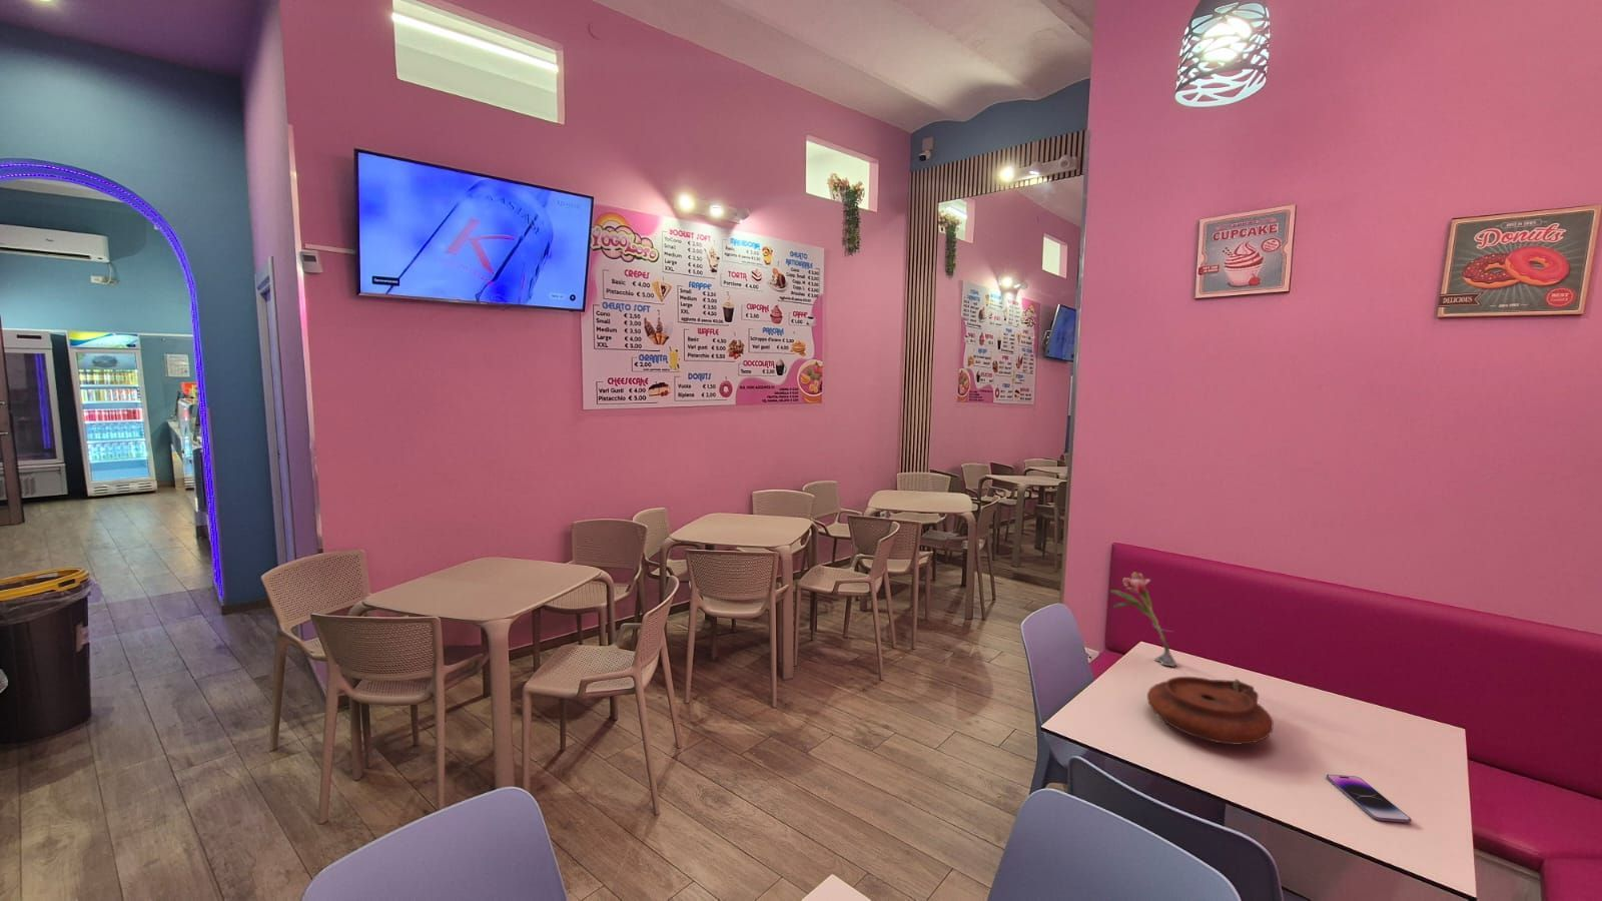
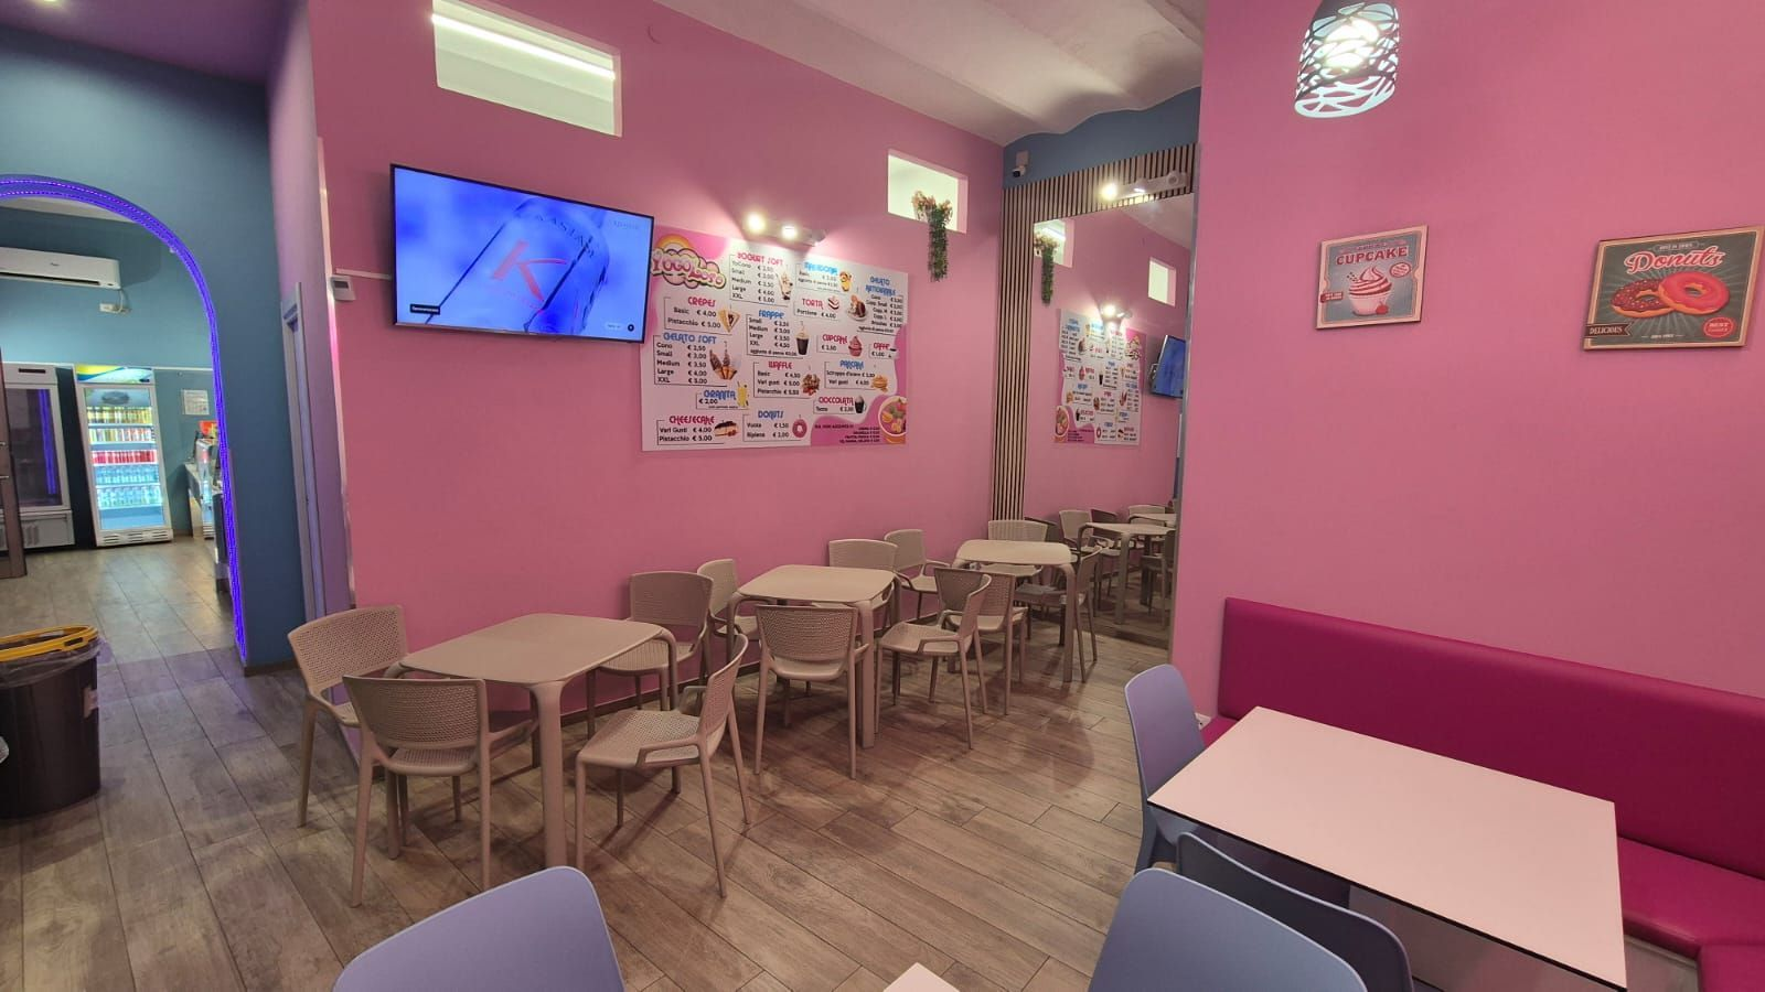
- plate (1215, 708)
- flower (1146, 615)
- smartphone (1365, 796)
